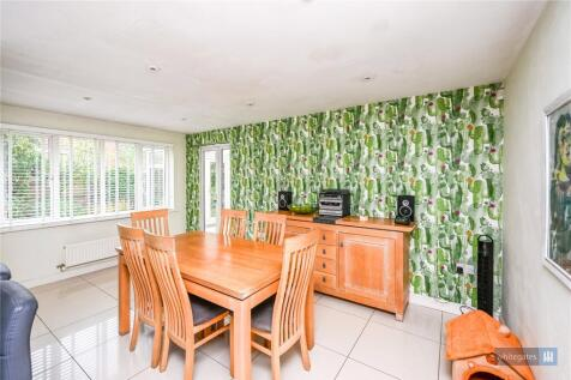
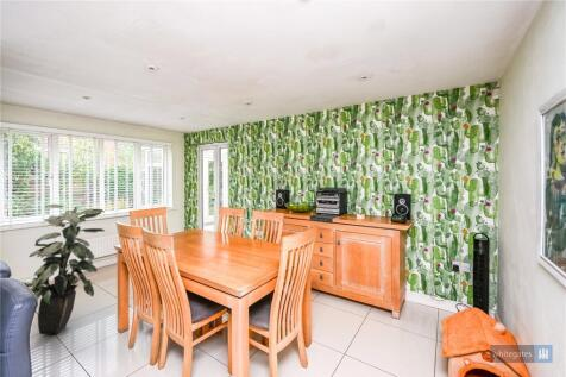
+ indoor plant (63, 265)
